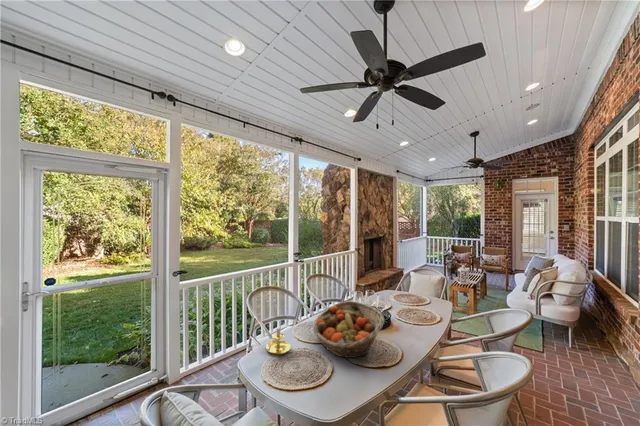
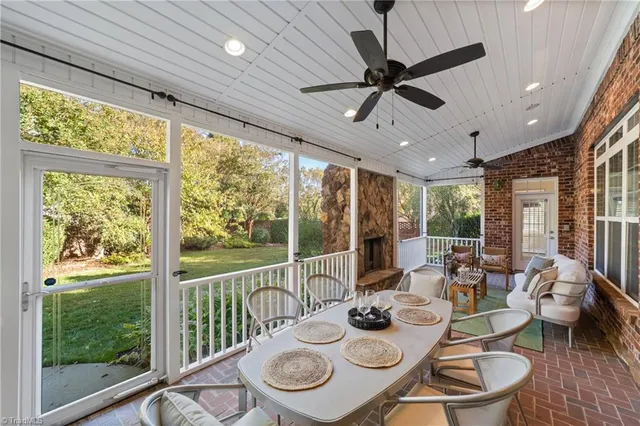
- candle holder (279, 335)
- fruit basket (347, 327)
